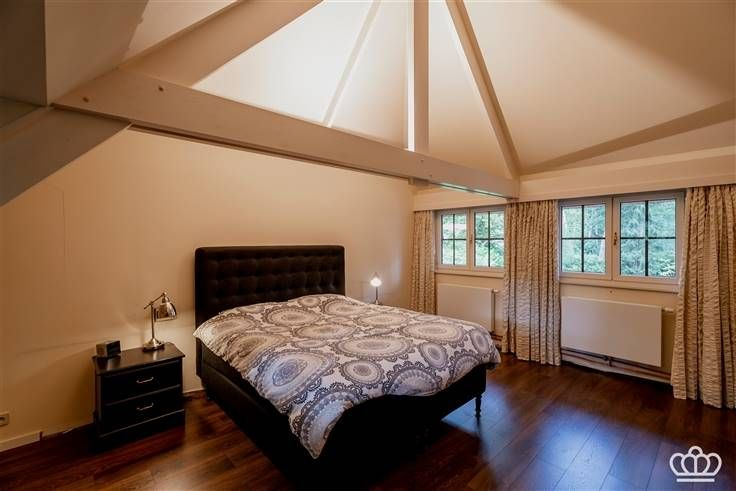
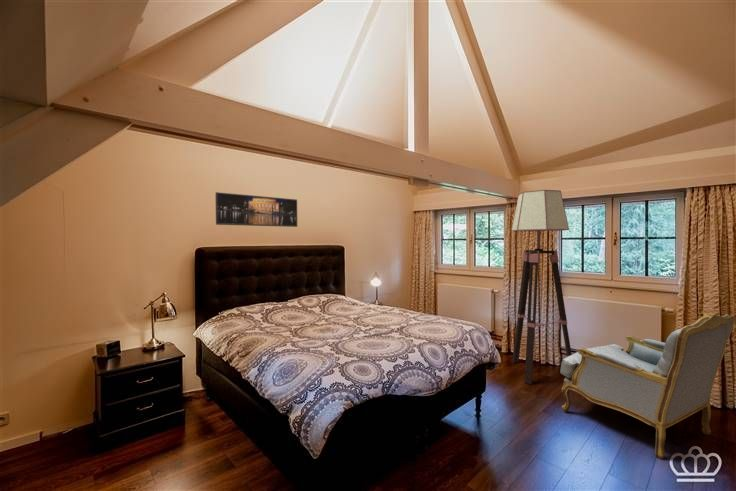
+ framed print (259, 211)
+ armchair (638, 363)
+ floor lamp (536, 283)
